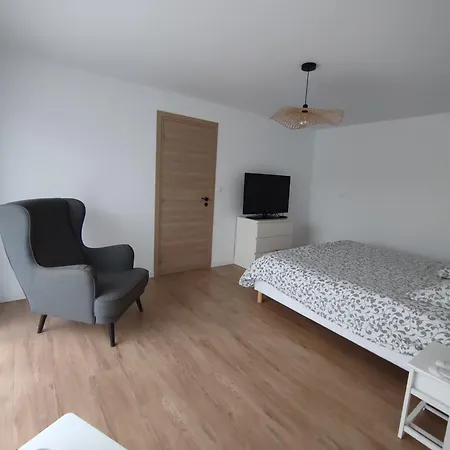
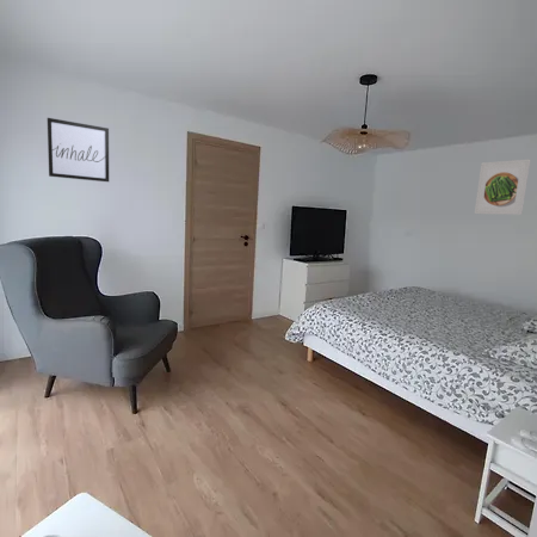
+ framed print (500, 187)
+ wall art (79, 152)
